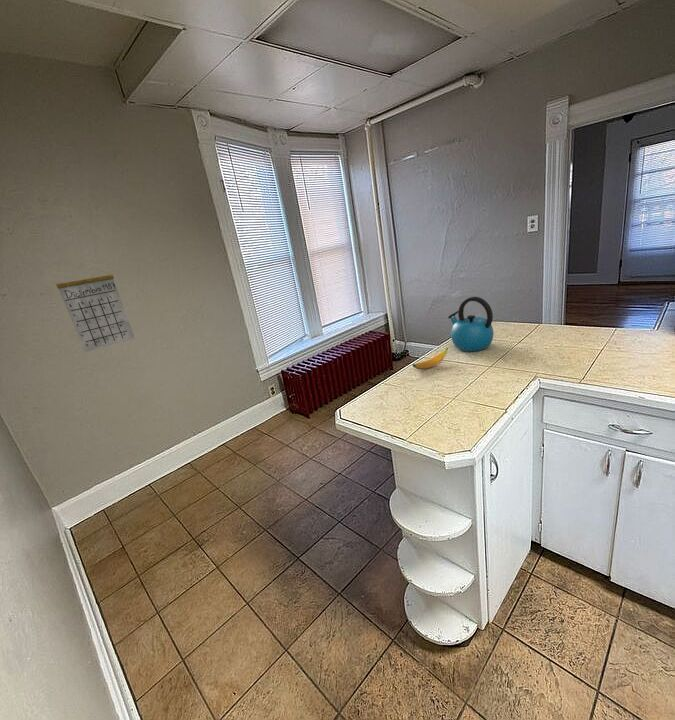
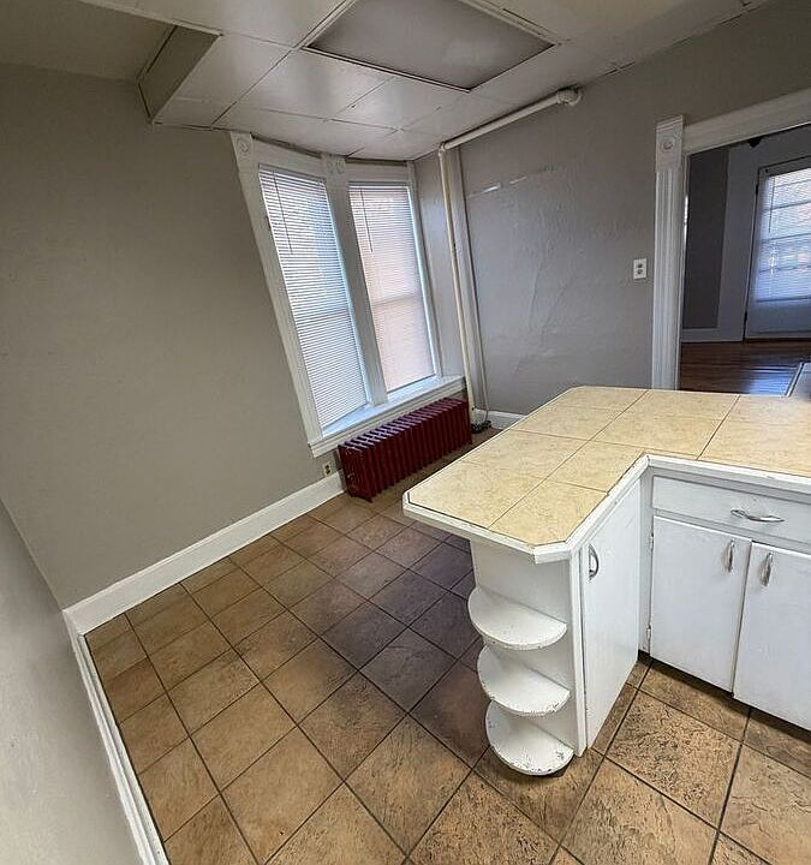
- banana (430, 360)
- kettle (469, 322)
- calendar (95, 305)
